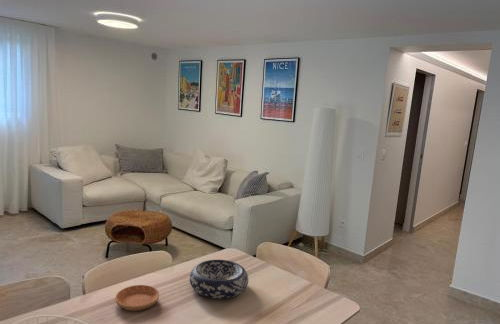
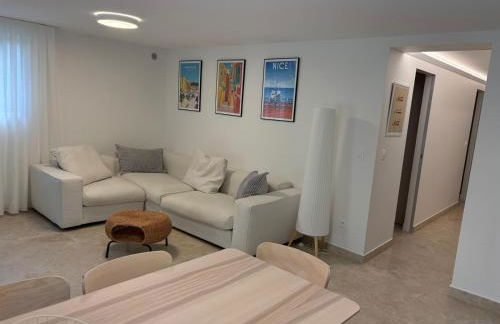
- decorative bowl (219, 278)
- saucer (137, 298)
